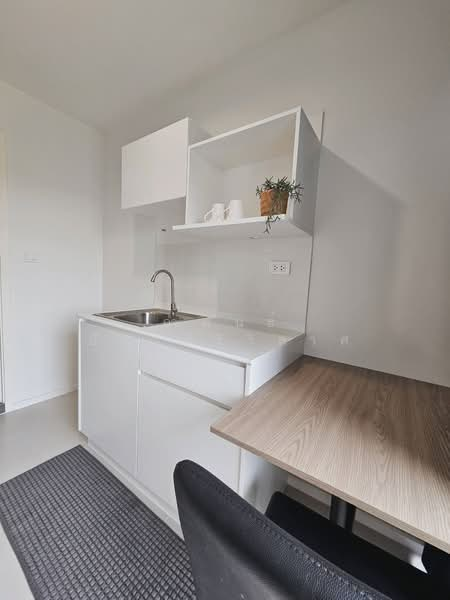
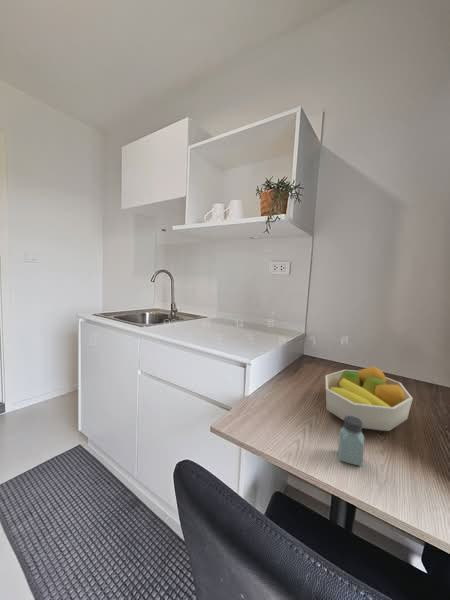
+ fruit bowl (364, 393)
+ saltshaker (351, 439)
